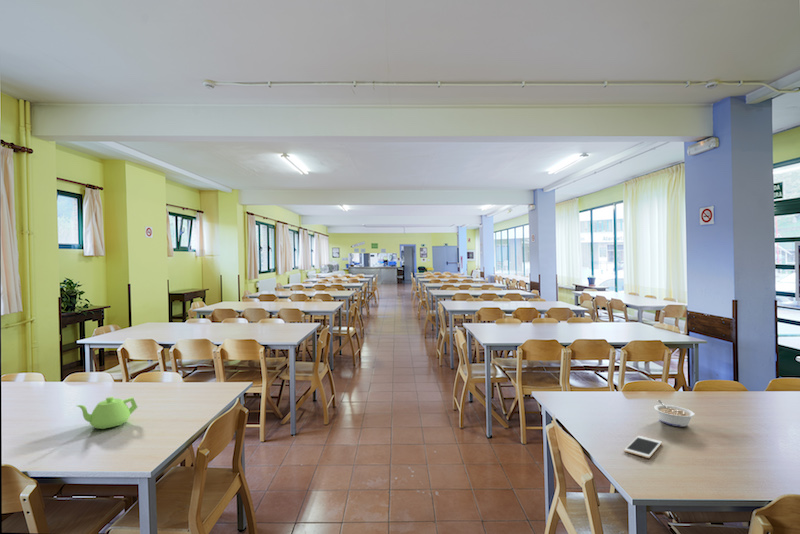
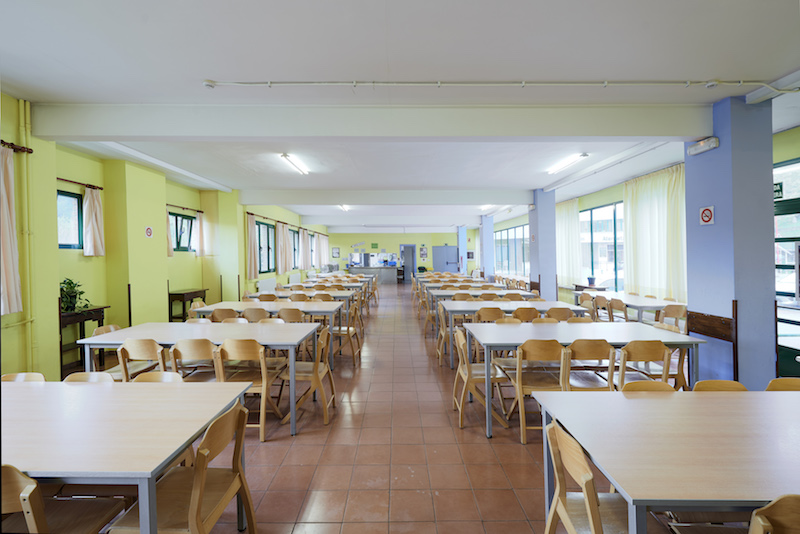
- teapot (108, 411)
- legume (672, 414)
- cell phone (643, 446)
